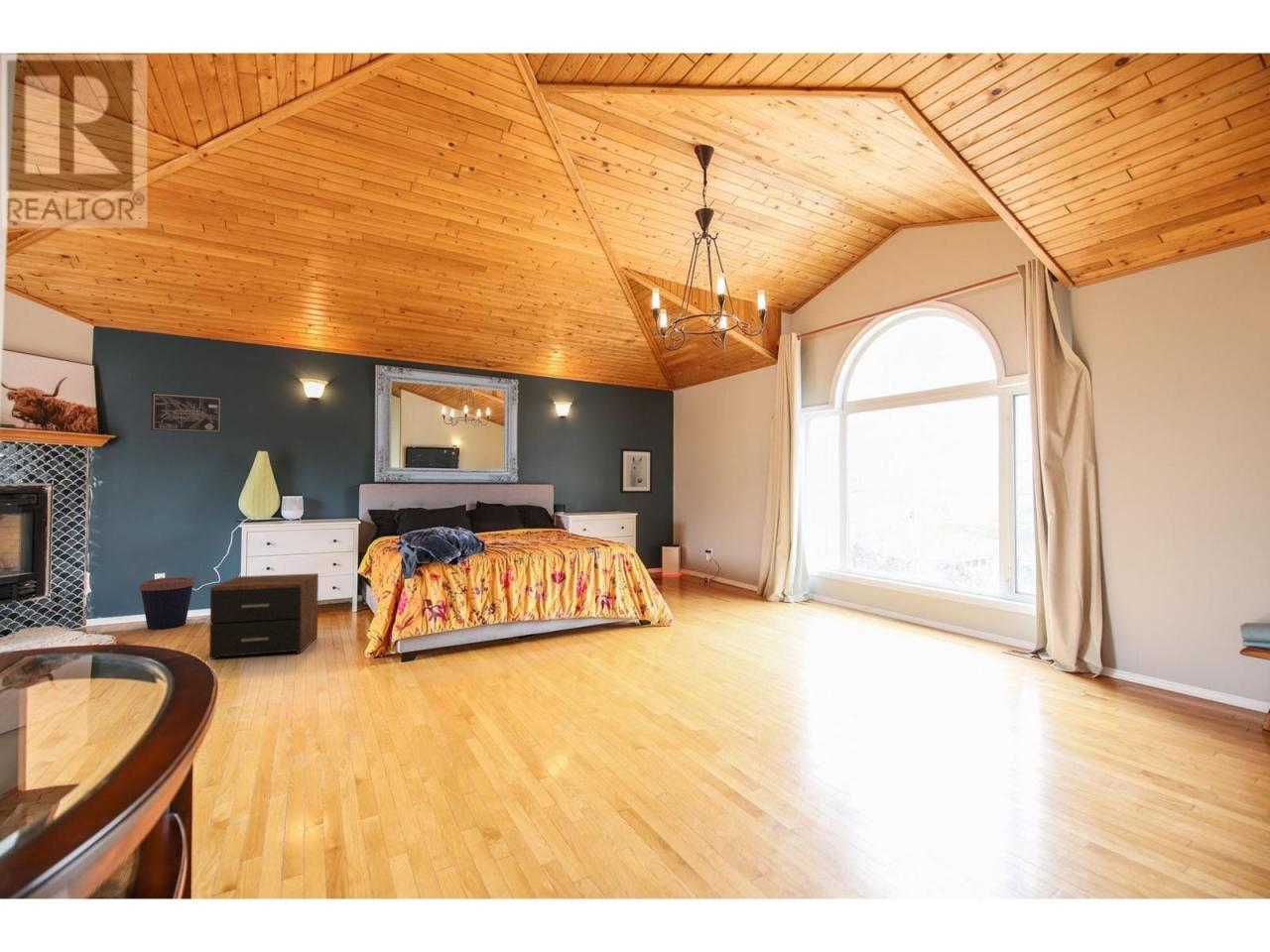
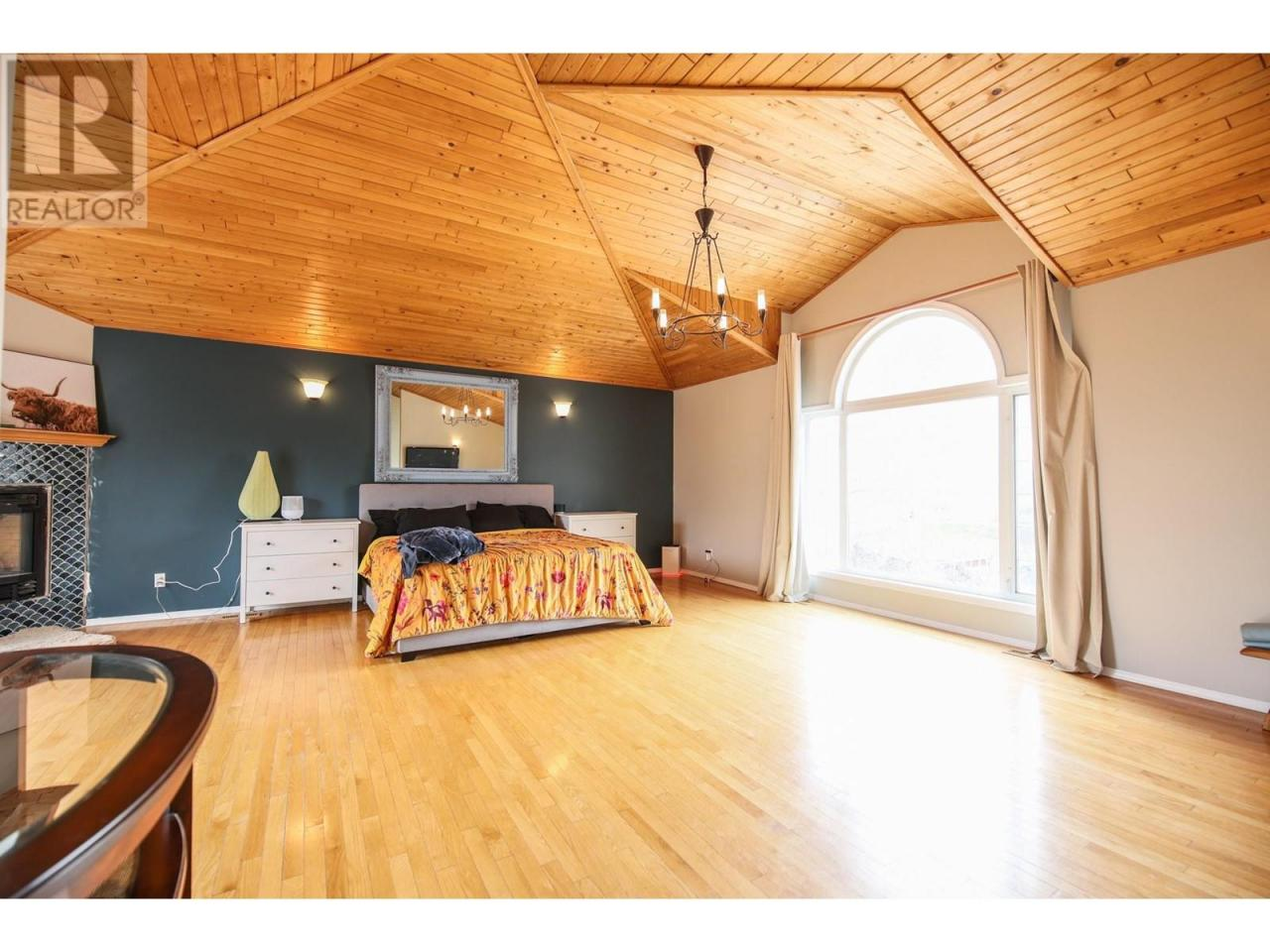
- wall art (636, 471)
- coffee cup (167, 603)
- wall art (187, 413)
- nightstand (267, 614)
